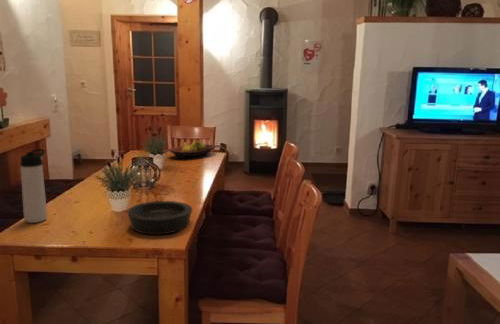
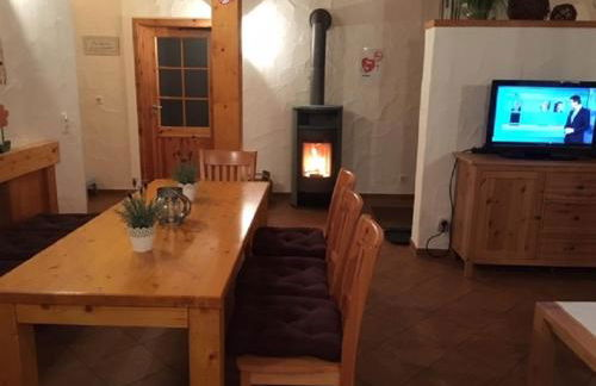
- bowl (160, 217)
- thermos bottle (35, 185)
- fruit bowl (192, 148)
